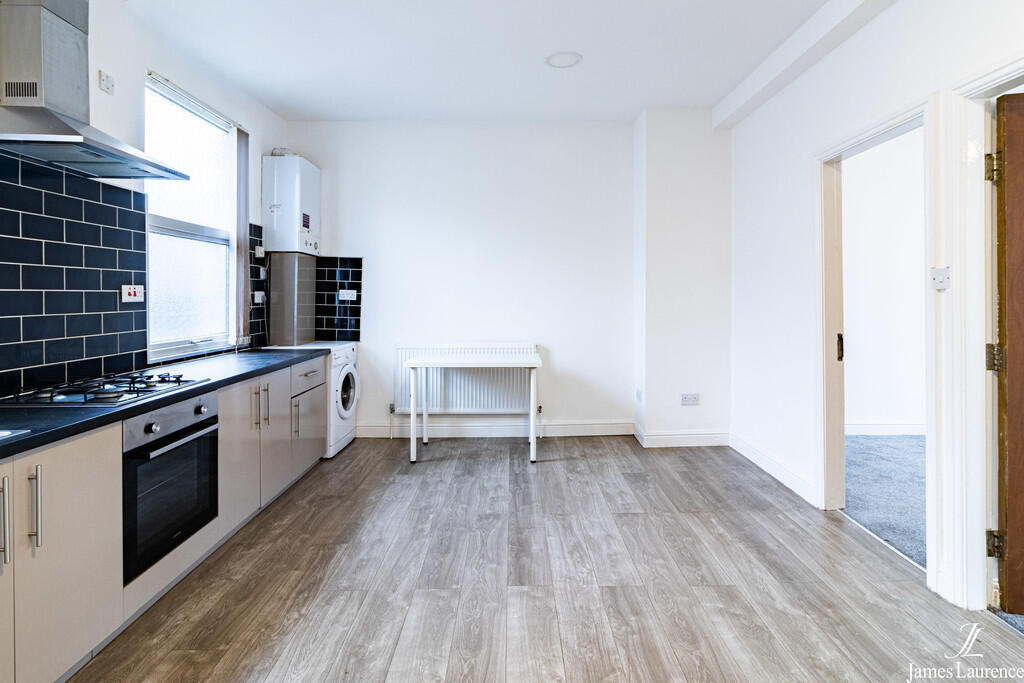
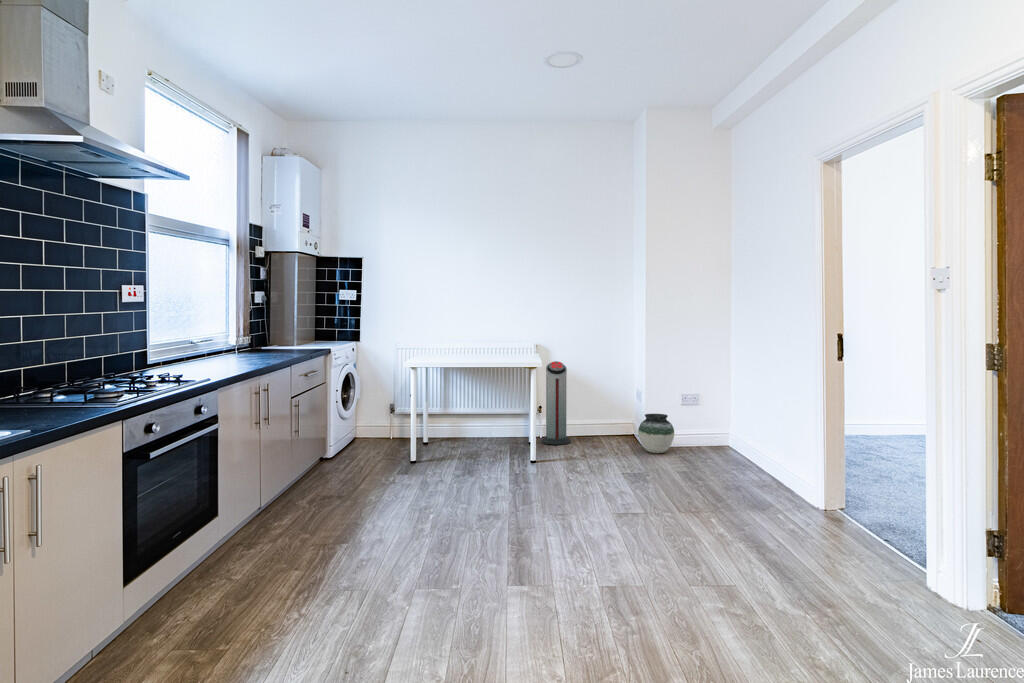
+ air purifier (556, 401)
+ vase (656, 433)
